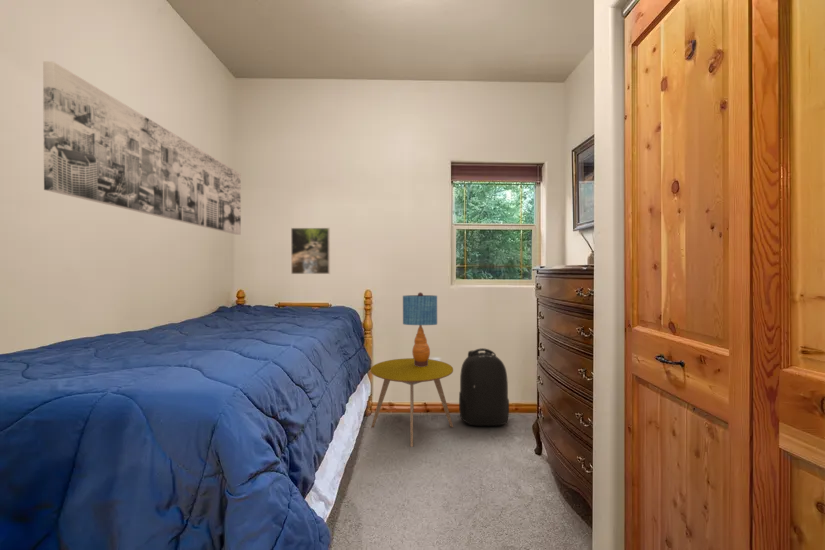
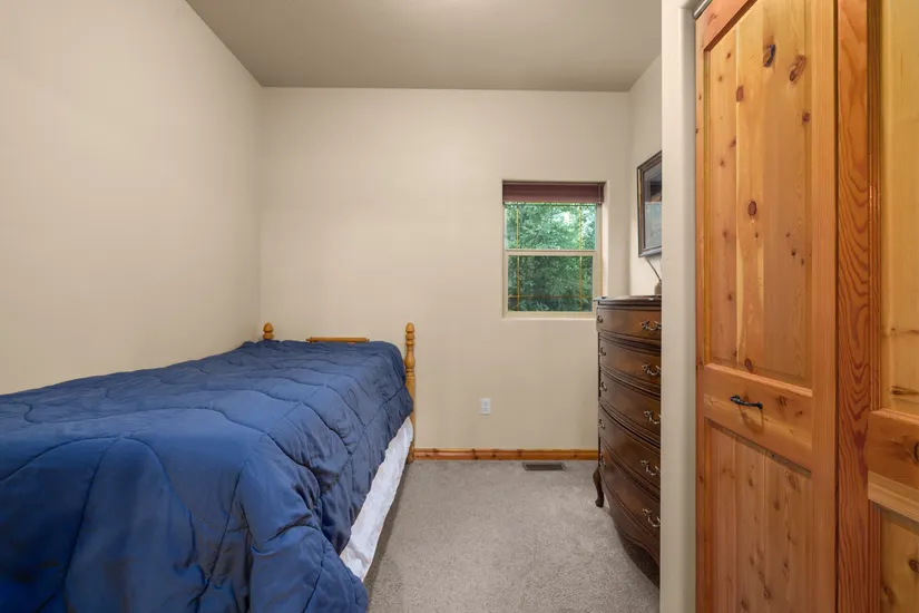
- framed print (310, 251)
- wall art (177, 178)
- backpack (483, 384)
- side table (412, 397)
- table lamp (420, 328)
